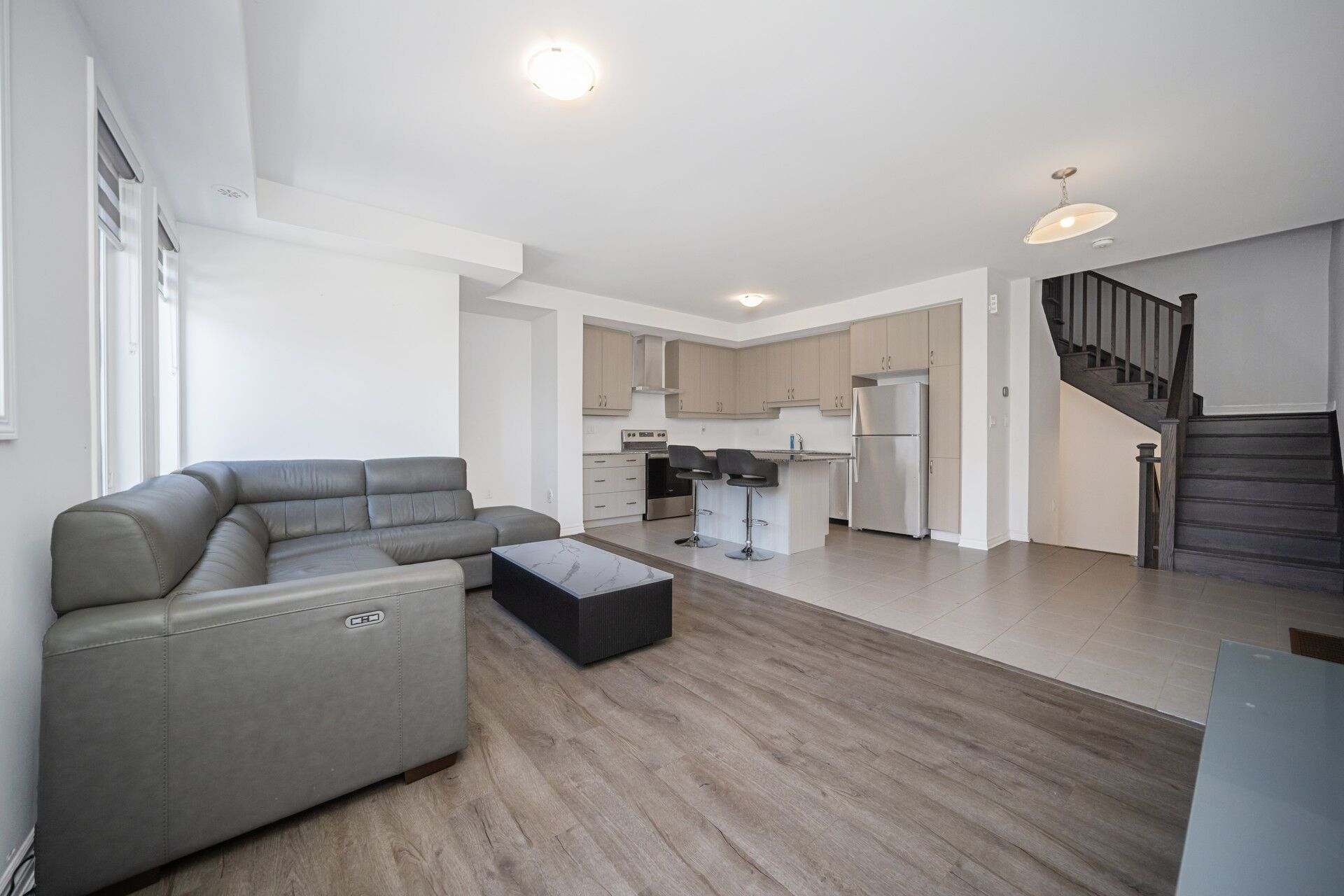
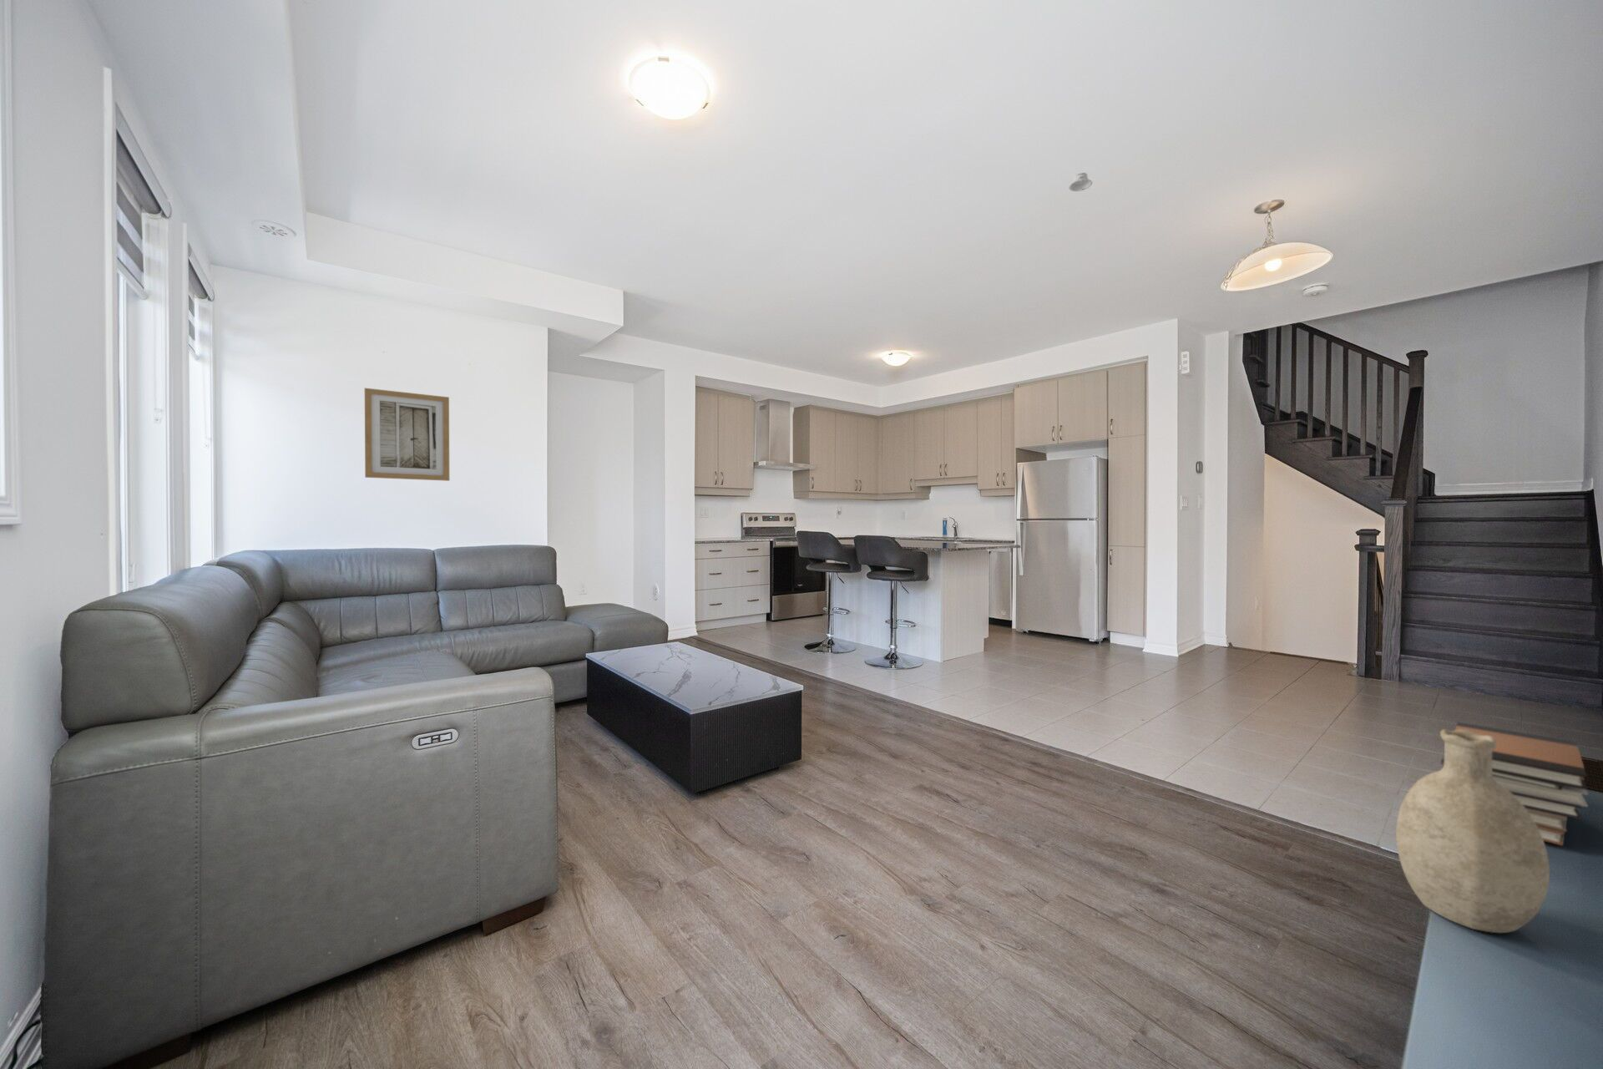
+ recessed light (1081, 181)
+ book stack (1510, 778)
+ wall art (408, 435)
+ decorative vase (1465, 823)
